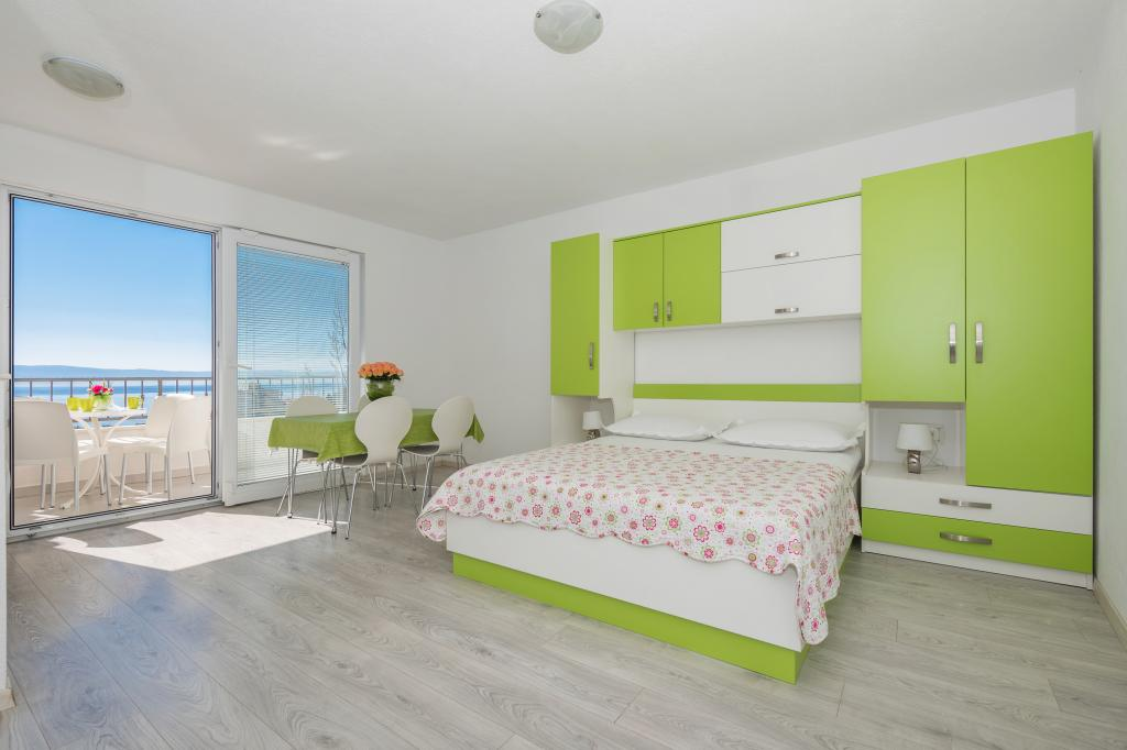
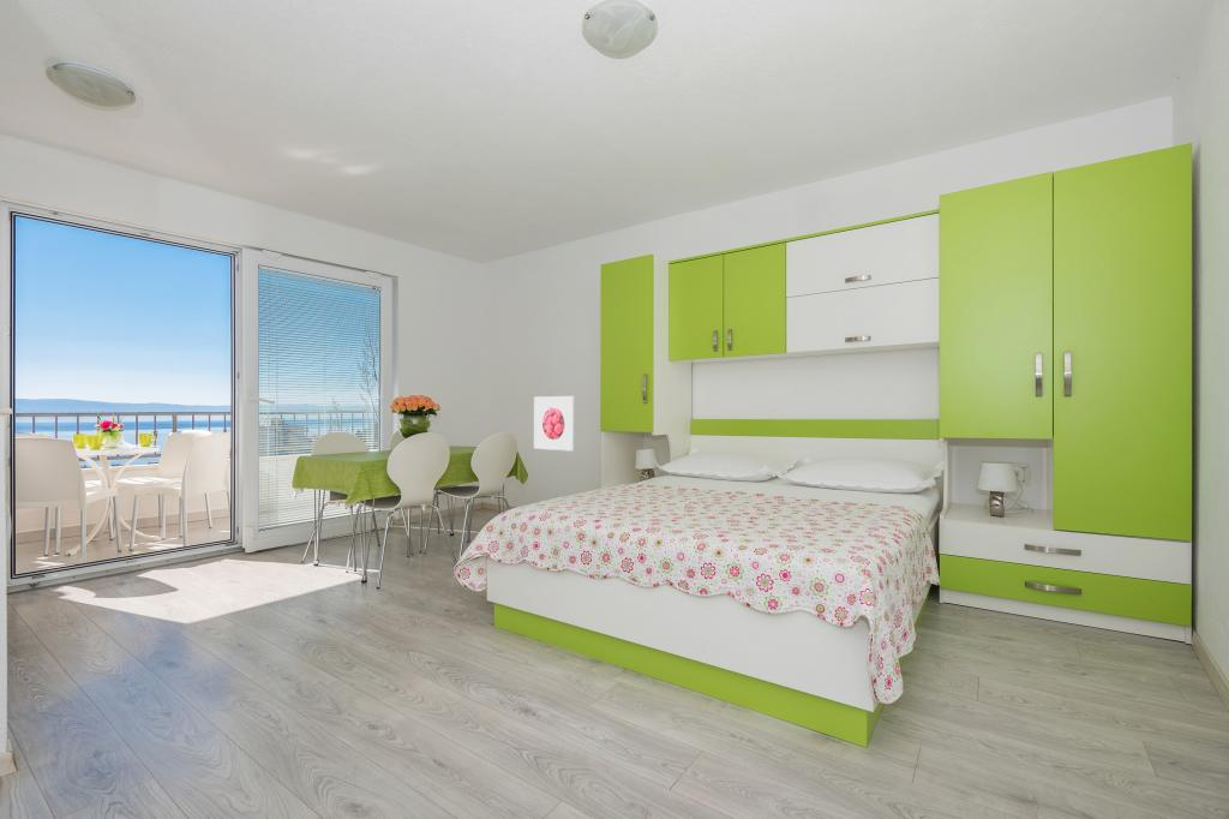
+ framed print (553, 423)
